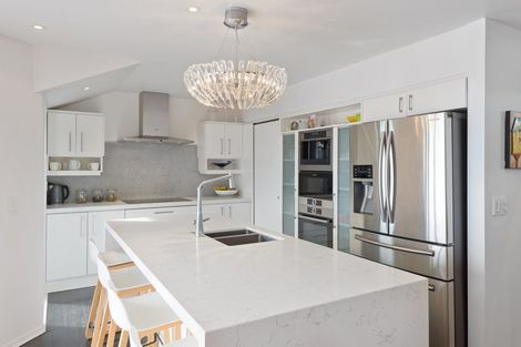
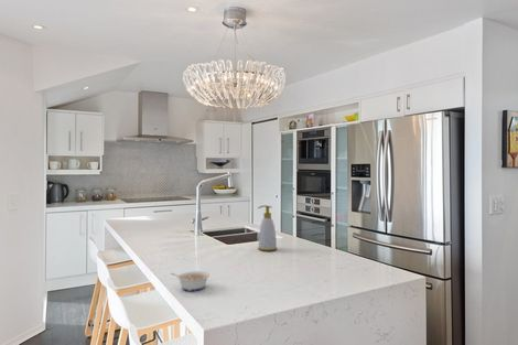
+ soap bottle (267, 227)
+ legume (192, 280)
